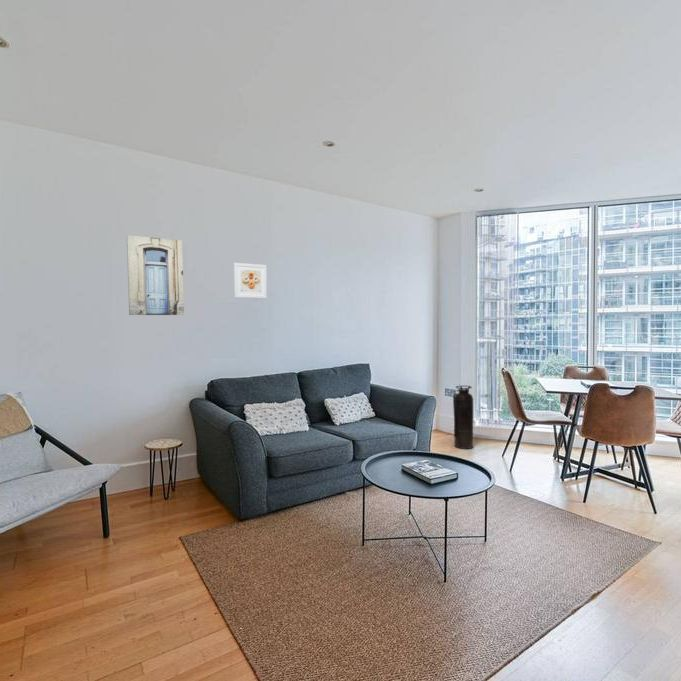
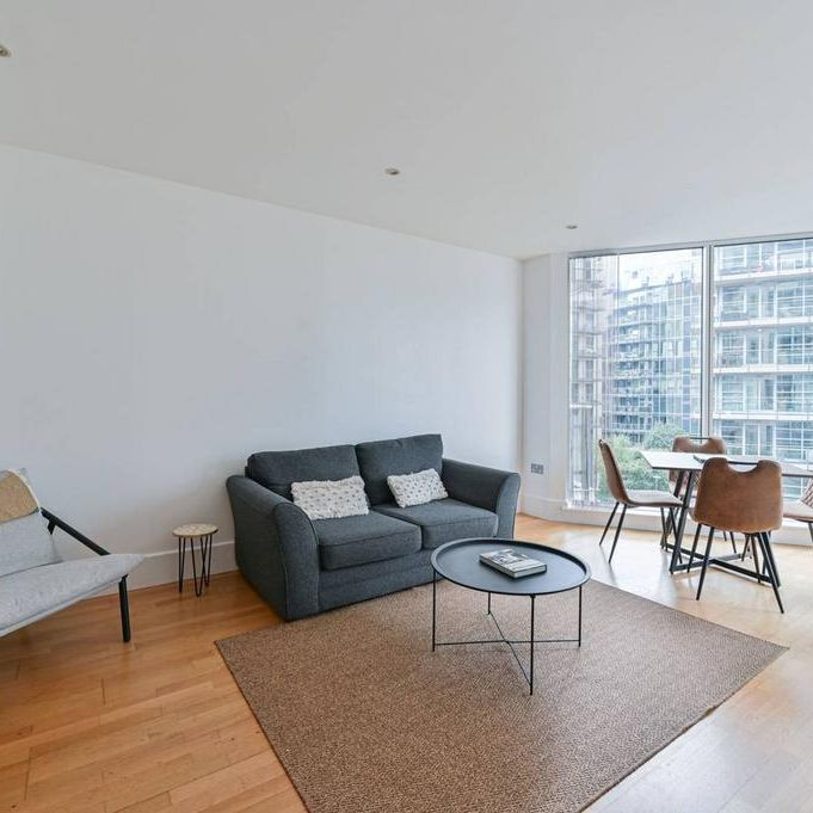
- fire extinguisher (462, 416)
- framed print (250, 281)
- wall art (156, 276)
